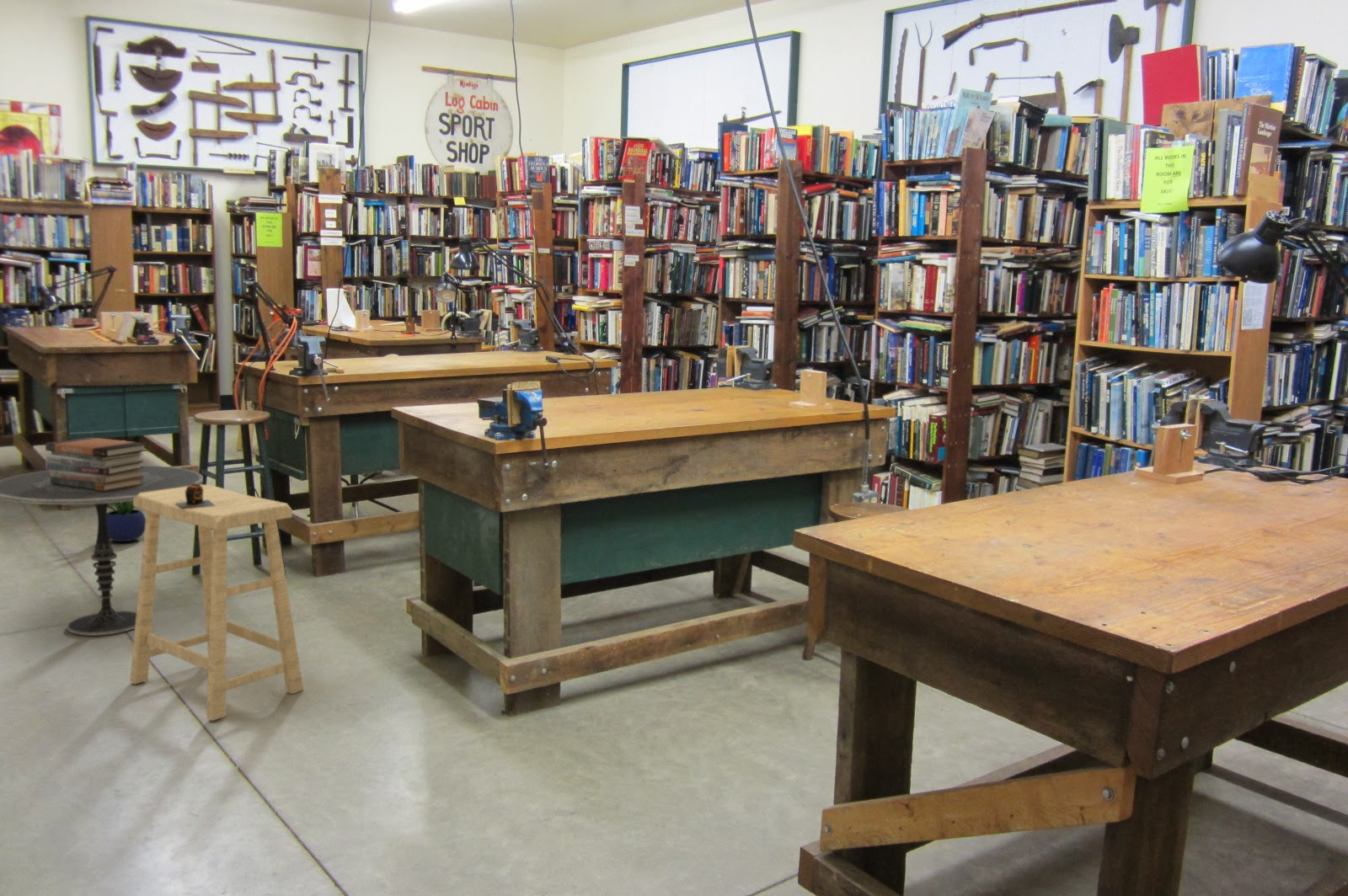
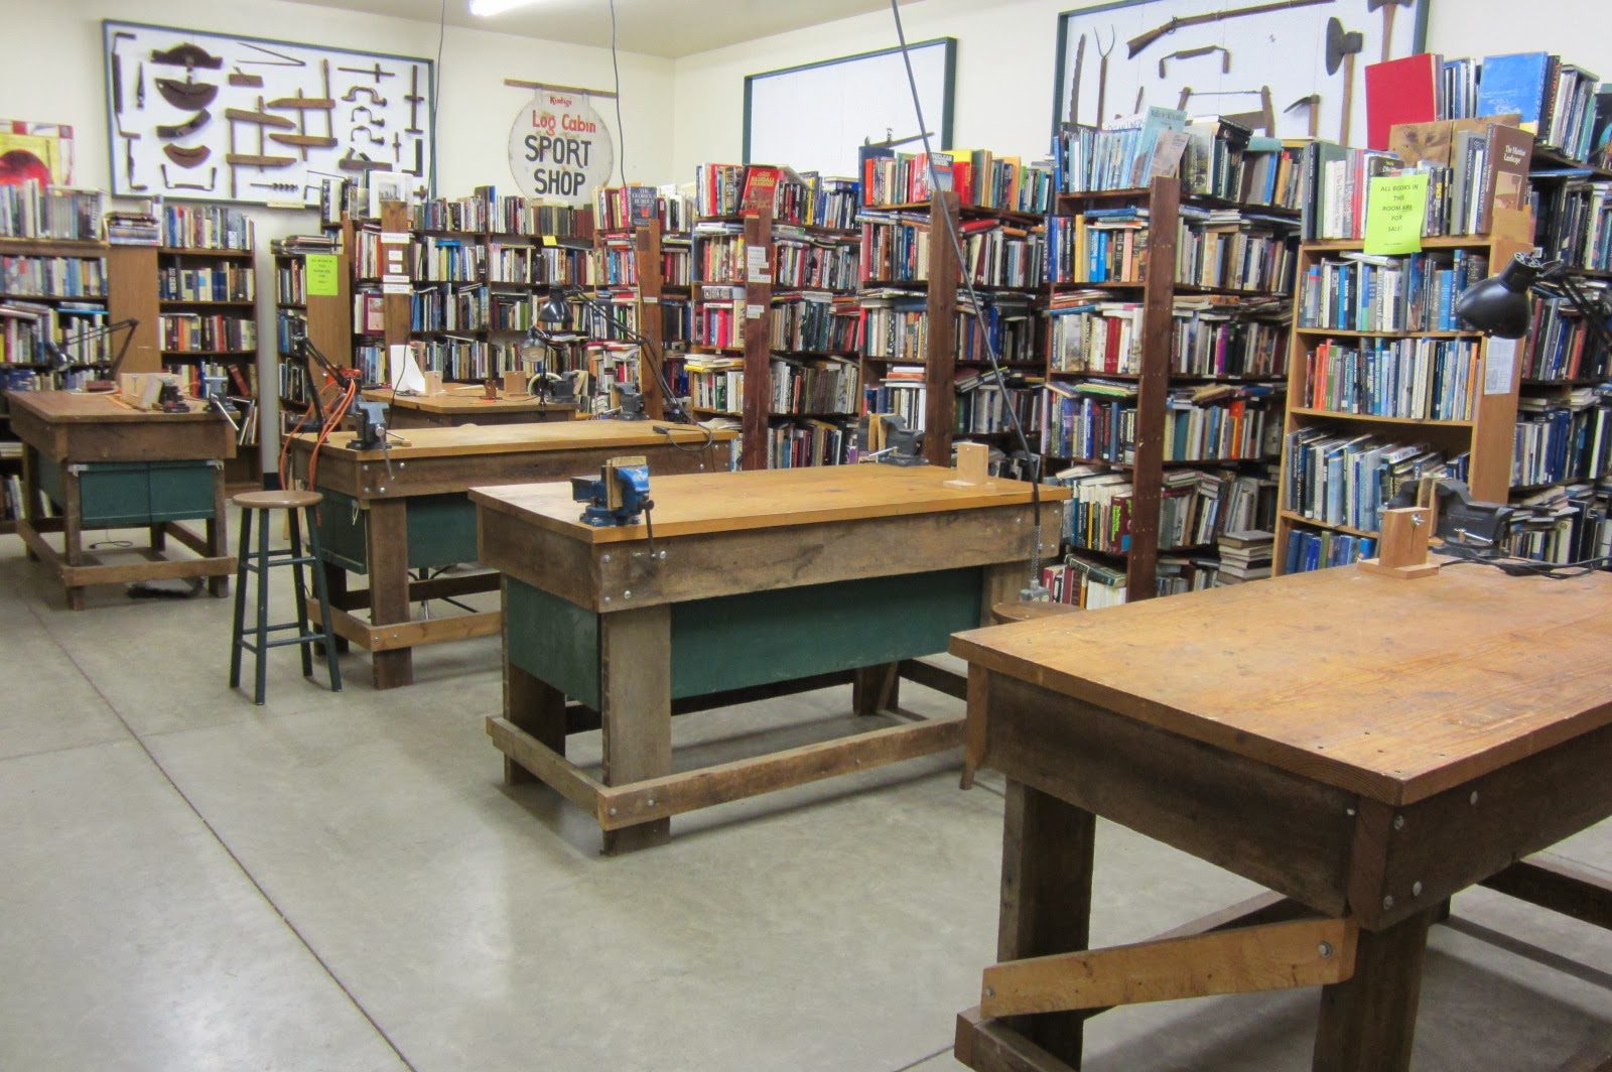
- potted plant (120, 509)
- book stack (96, 462)
- tape measure (195, 493)
- stool (213, 594)
- side table (104, 552)
